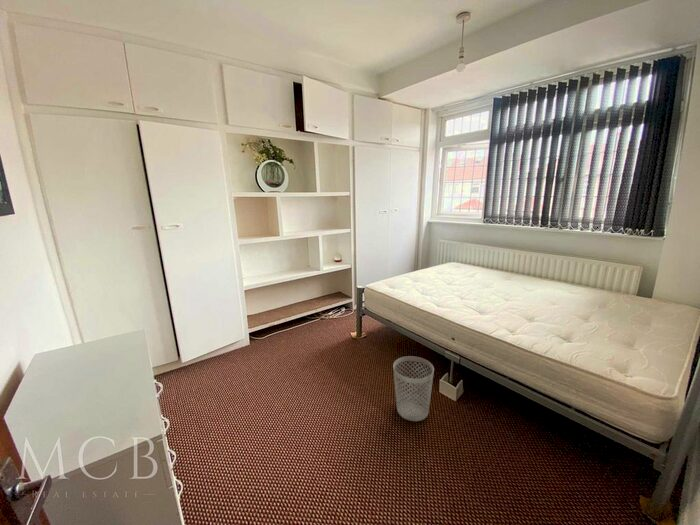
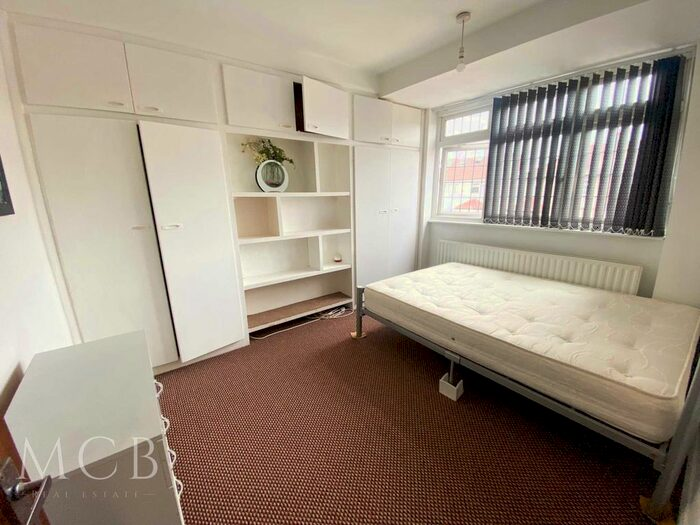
- wastebasket (412, 388)
